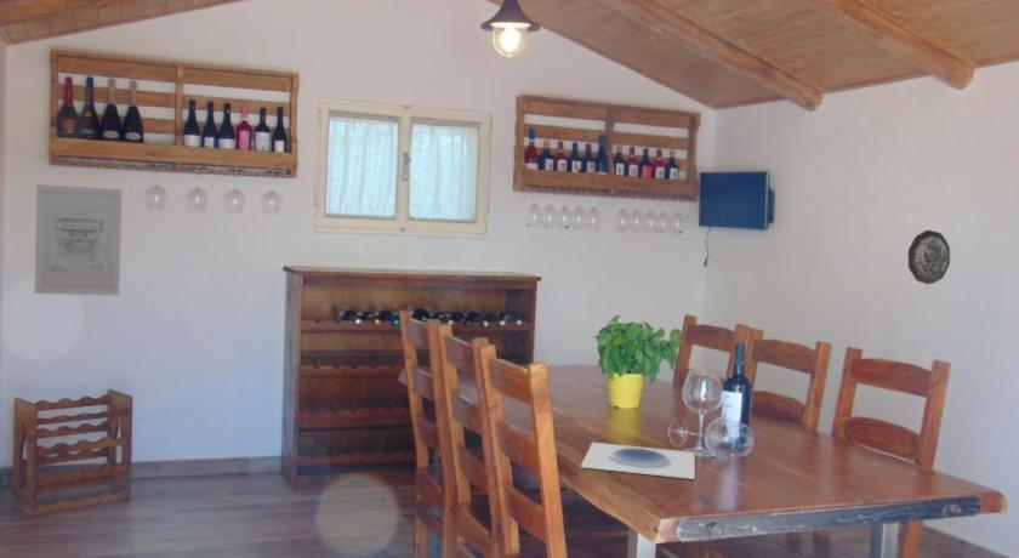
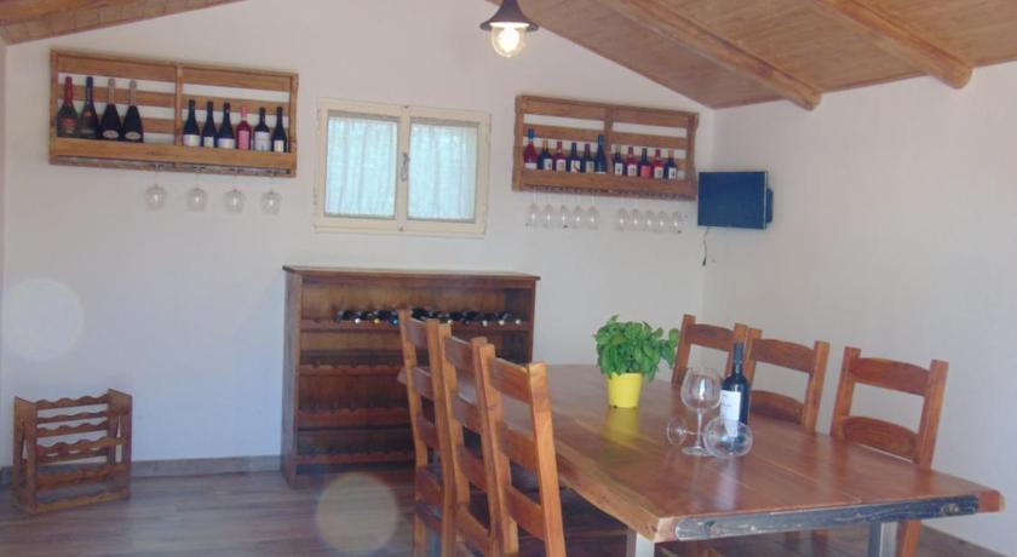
- plate (639, 455)
- wall art (79, 240)
- decorative plate (929, 257)
